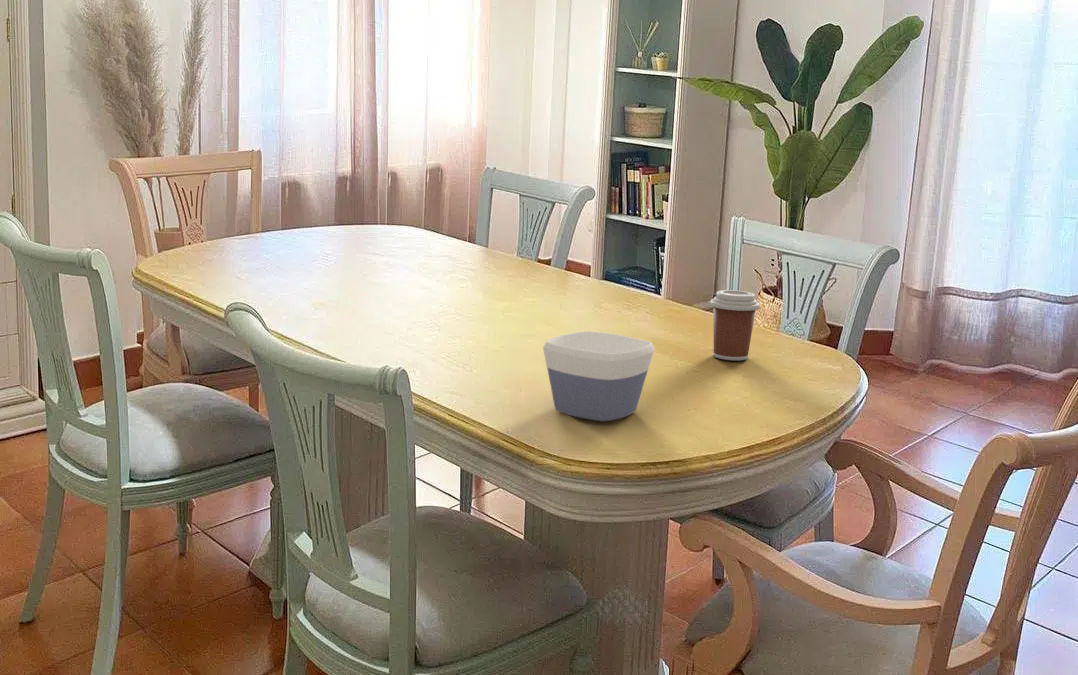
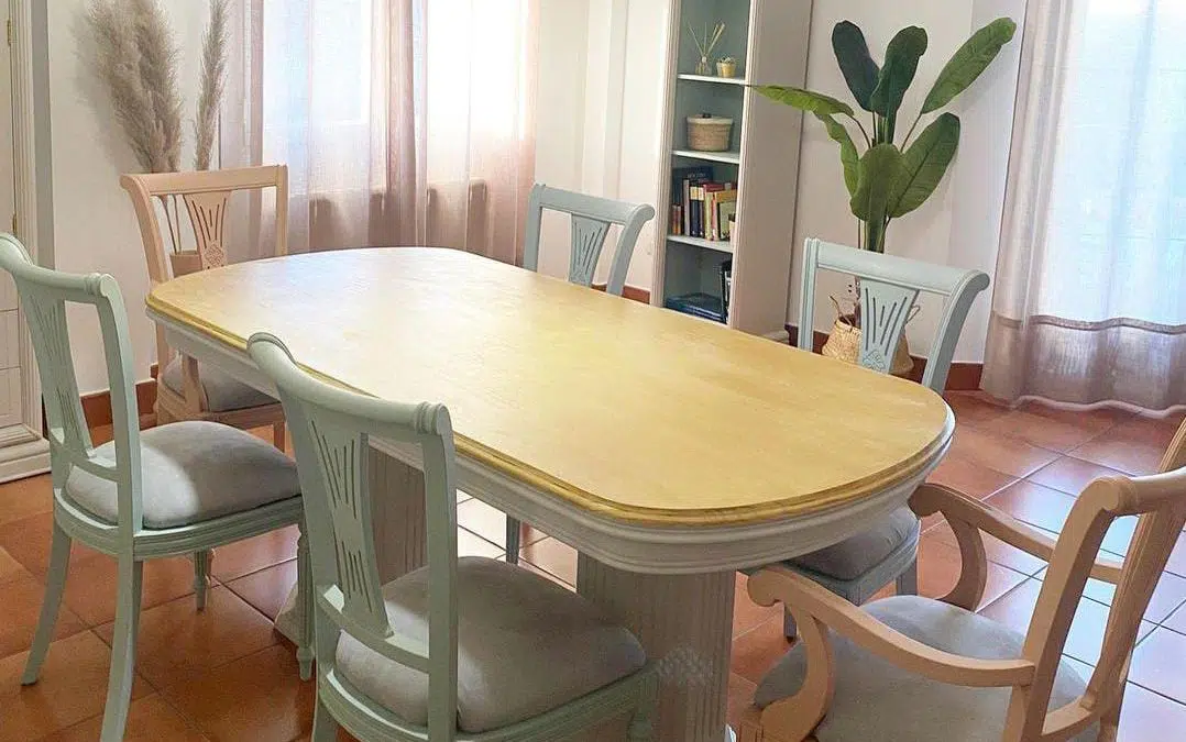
- coffee cup (733, 325)
- bowl (597, 376)
